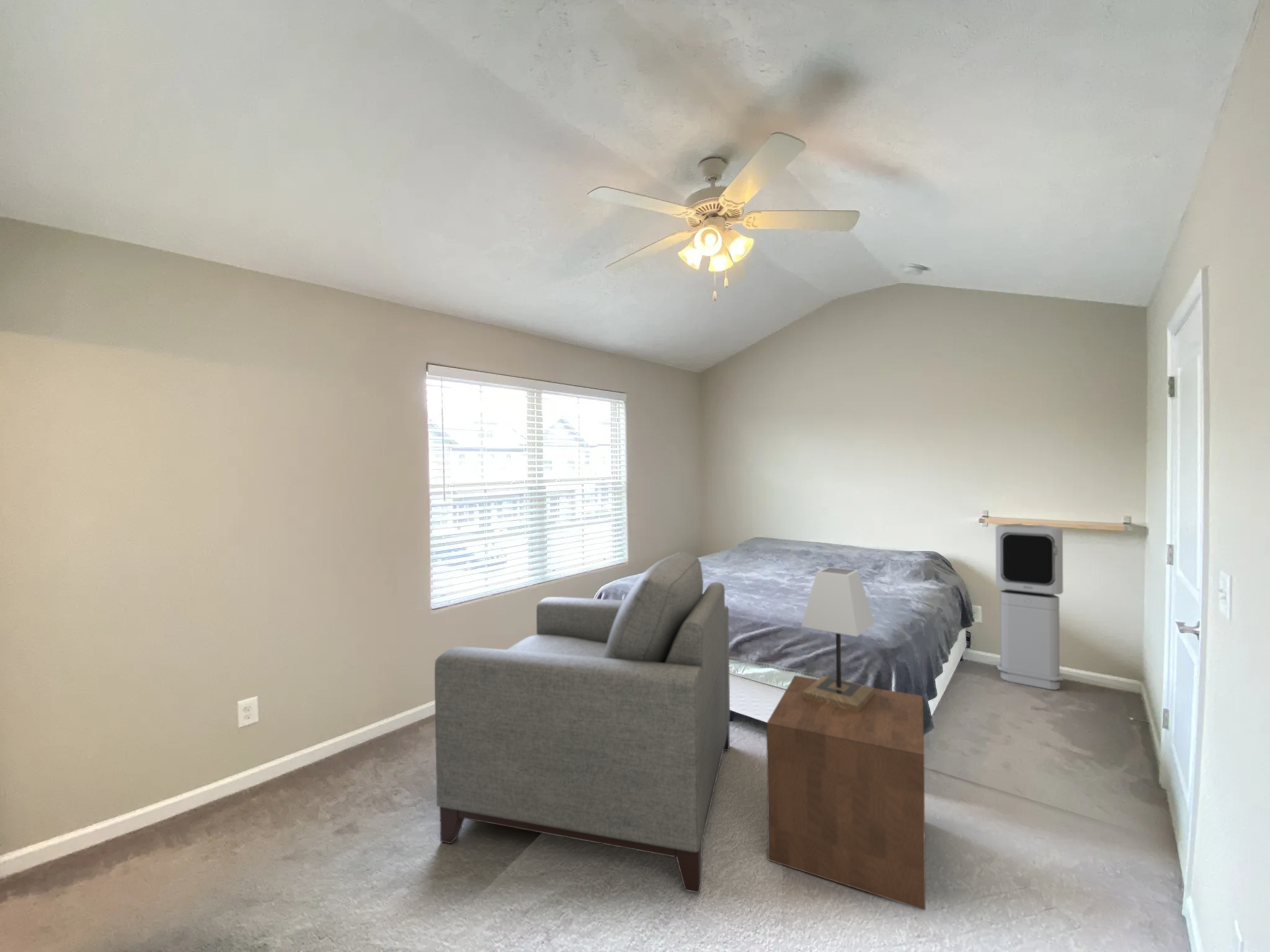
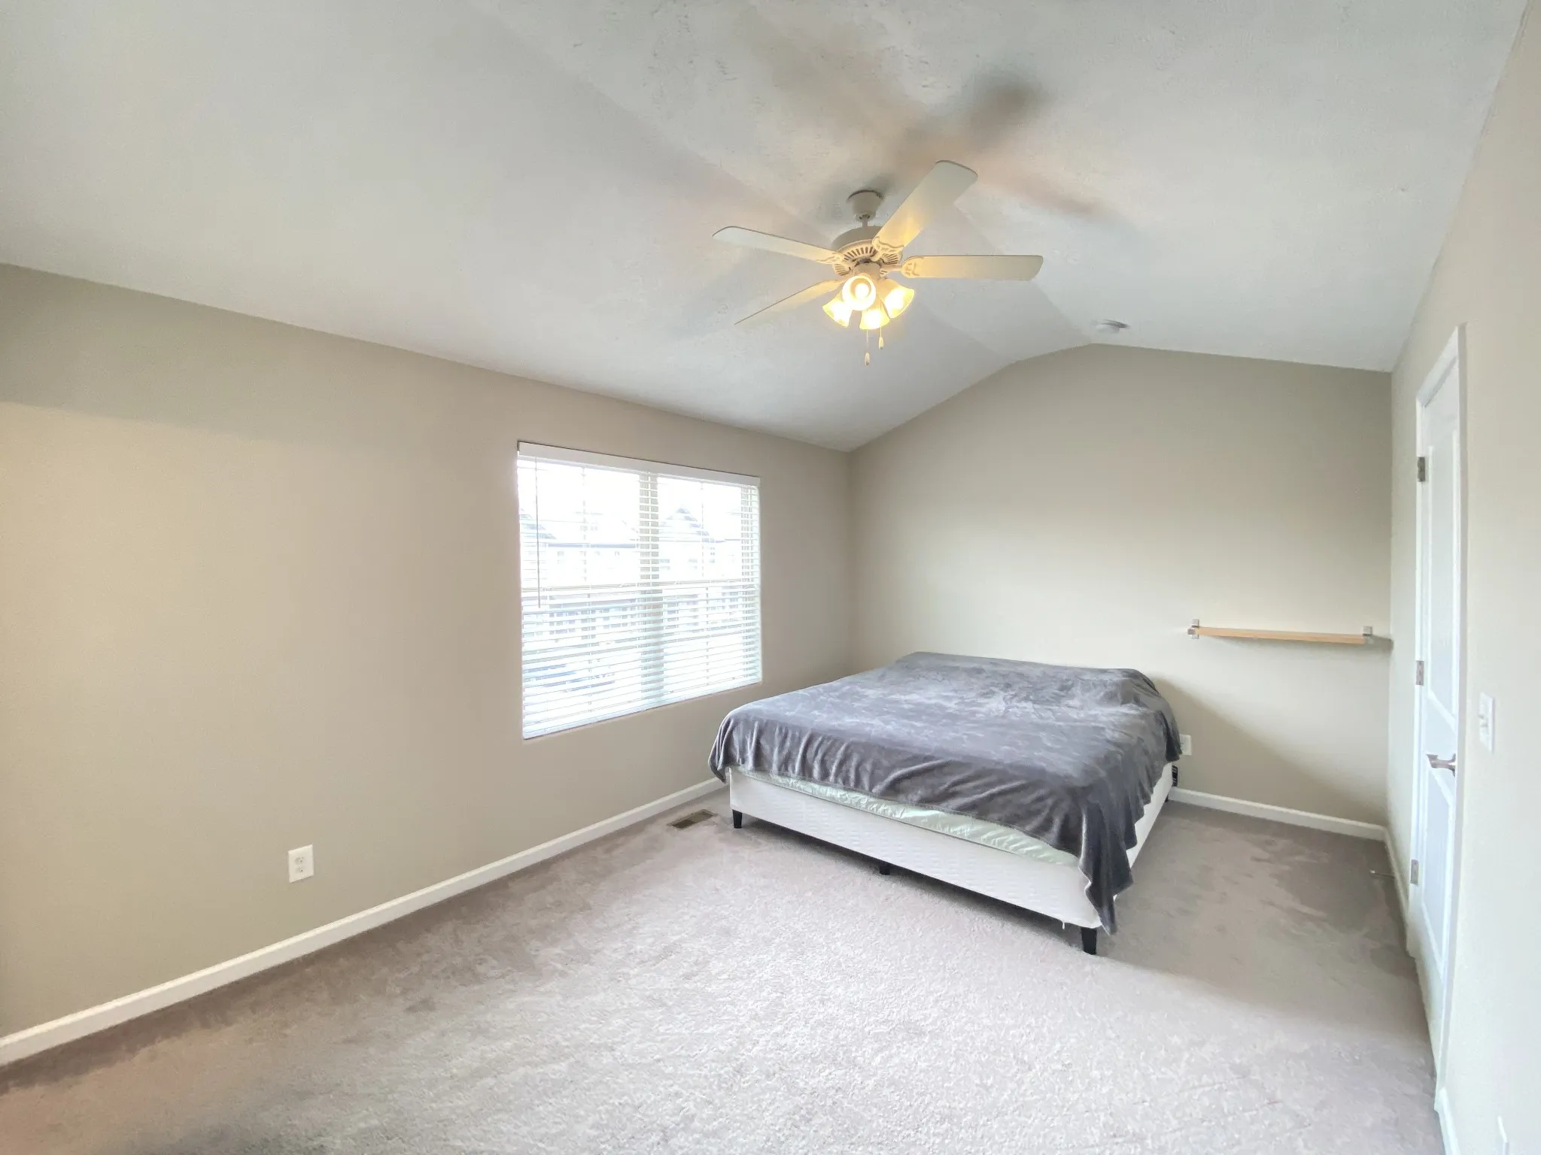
- lamp (838, 633)
- chair (598, 672)
- side table (849, 774)
- air purifier (1029, 601)
